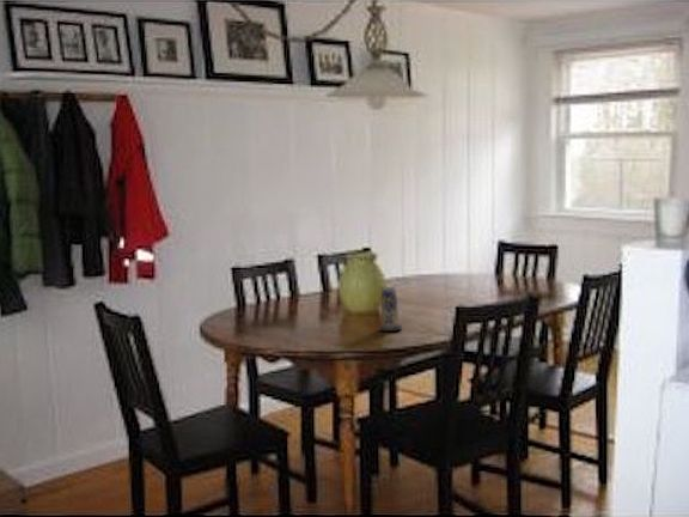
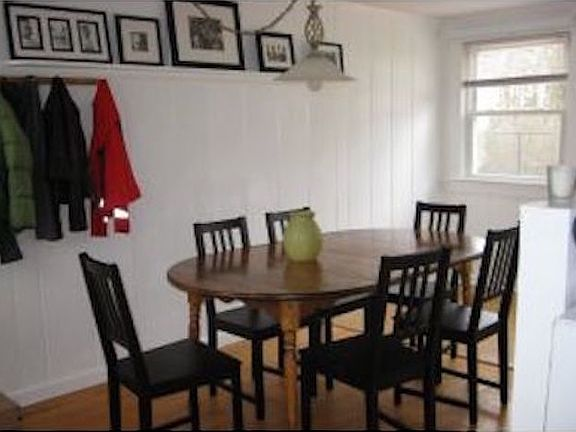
- candle (389, 309)
